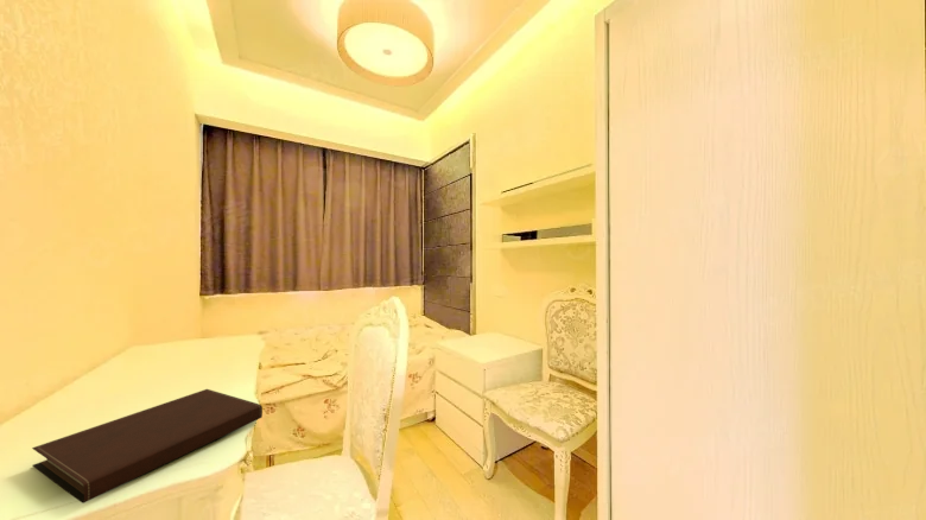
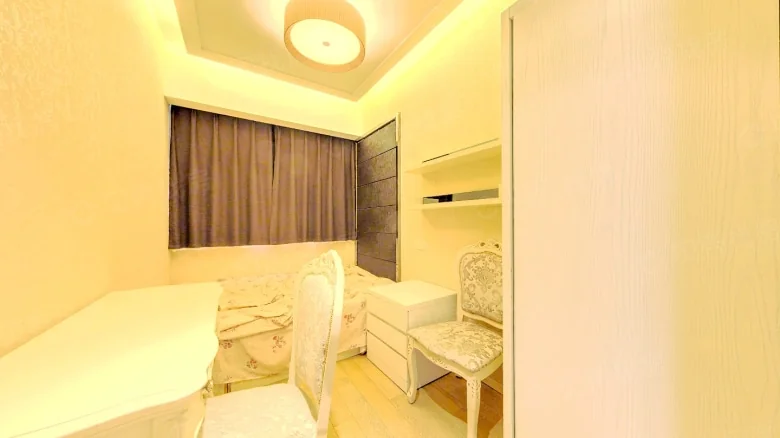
- notebook (161, 431)
